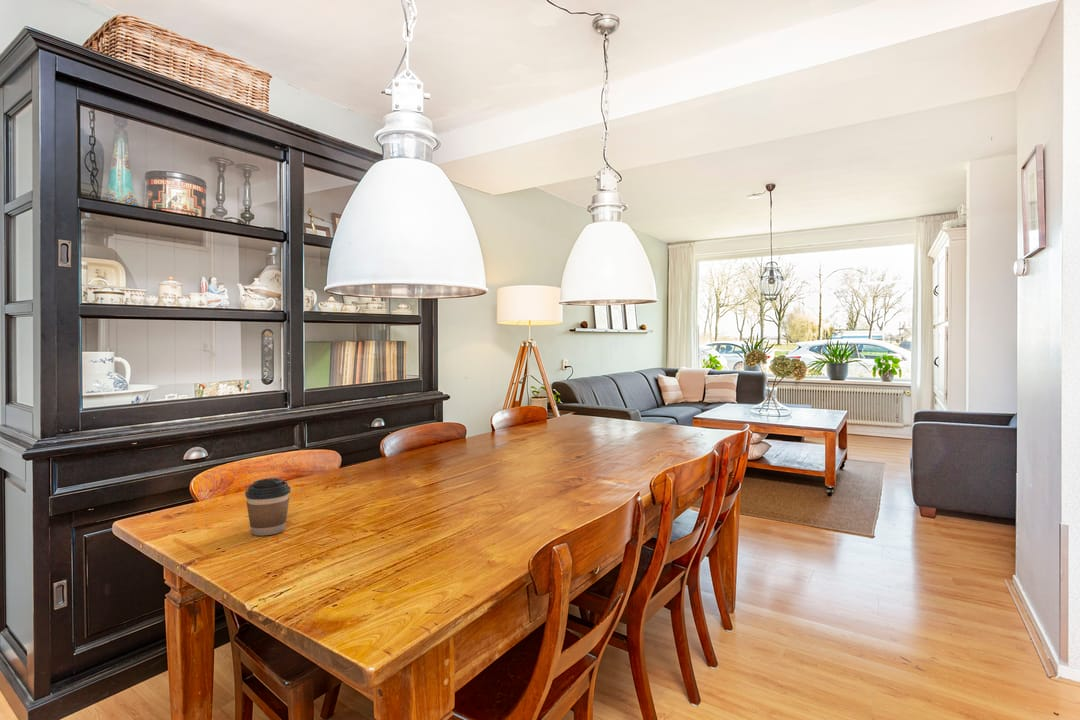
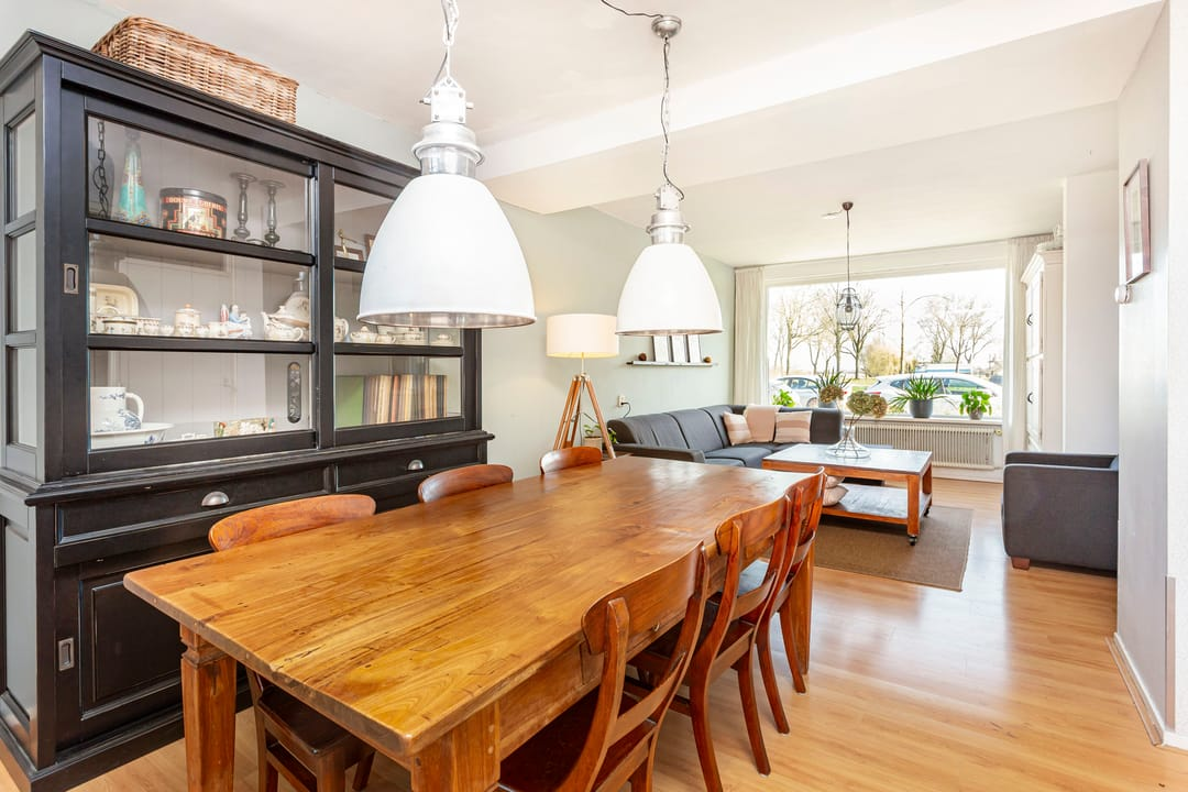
- coffee cup (268, 504)
